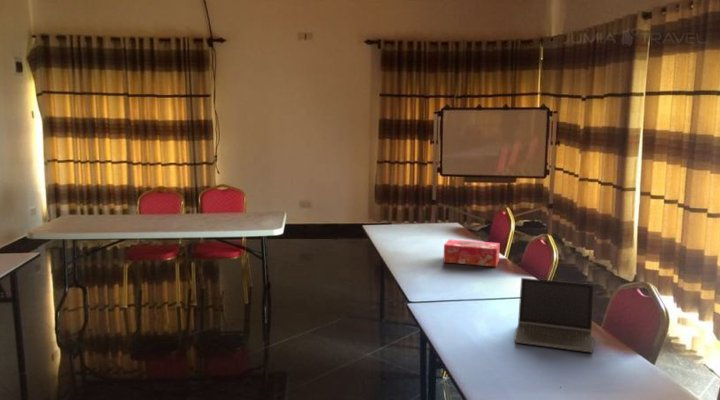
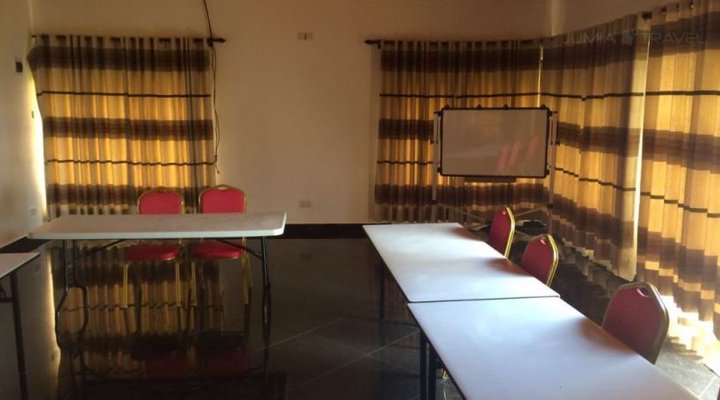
- tissue box (471, 252)
- laptop computer (554, 312)
